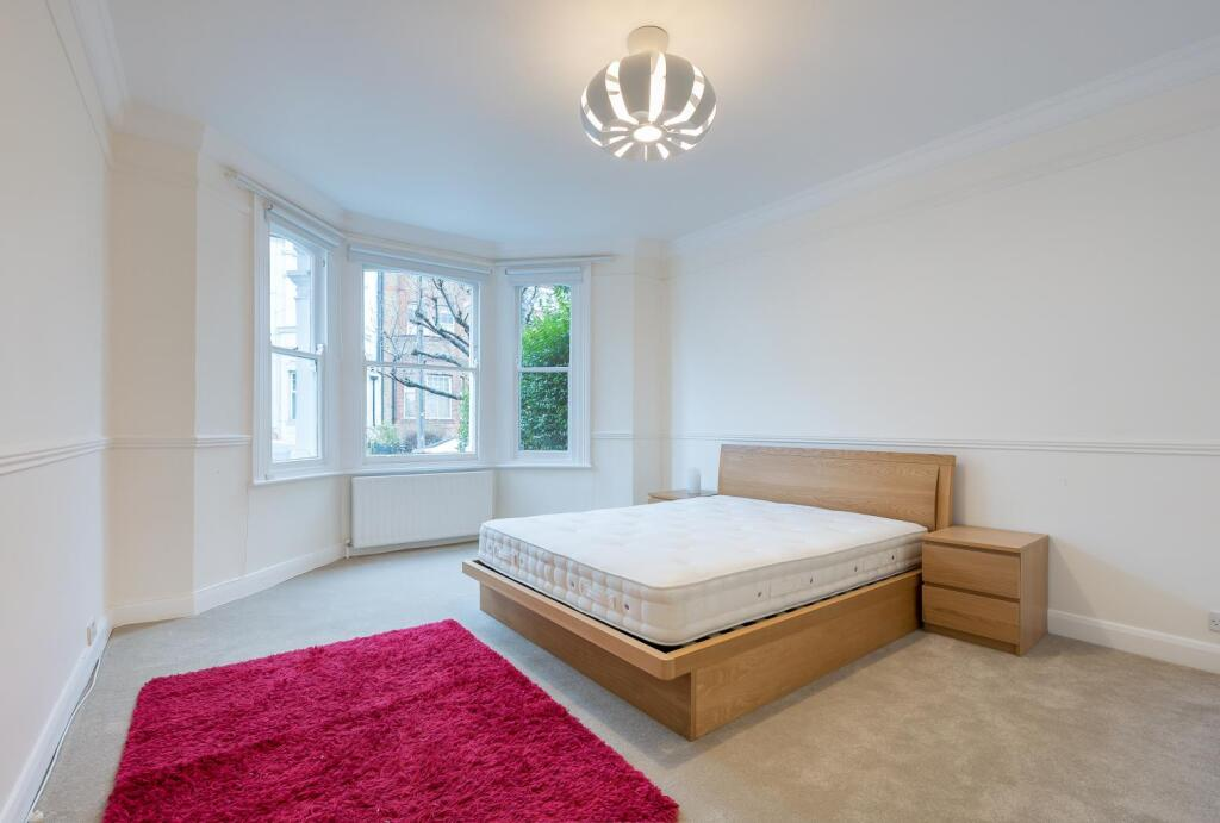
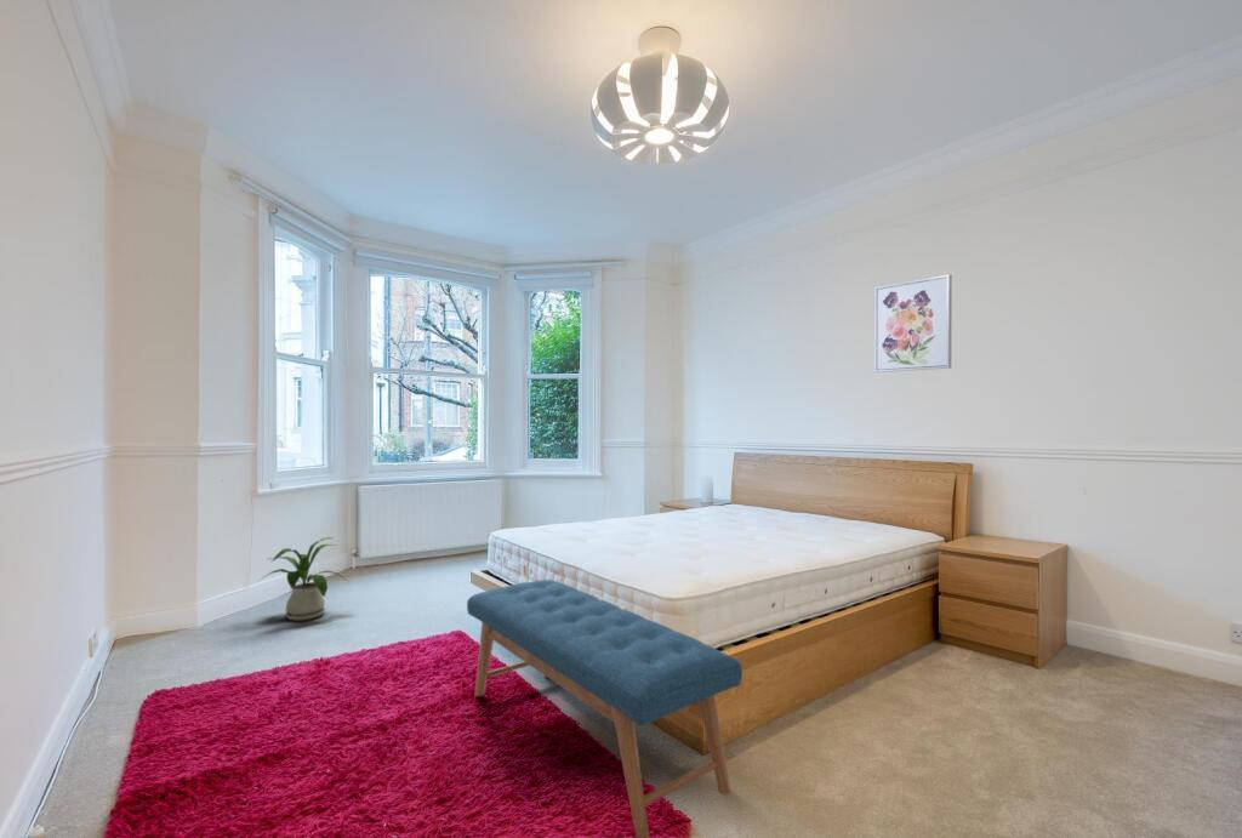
+ bench (583, 674)
+ wall art (911, 325)
+ house plant (303, 574)
